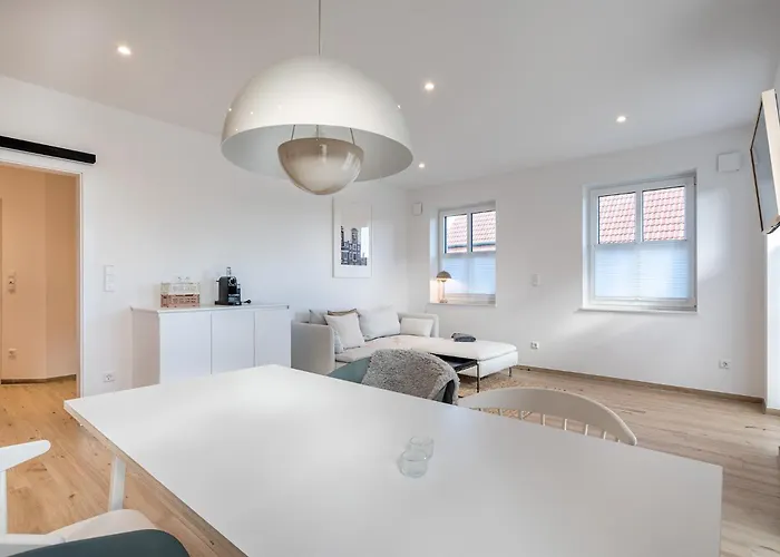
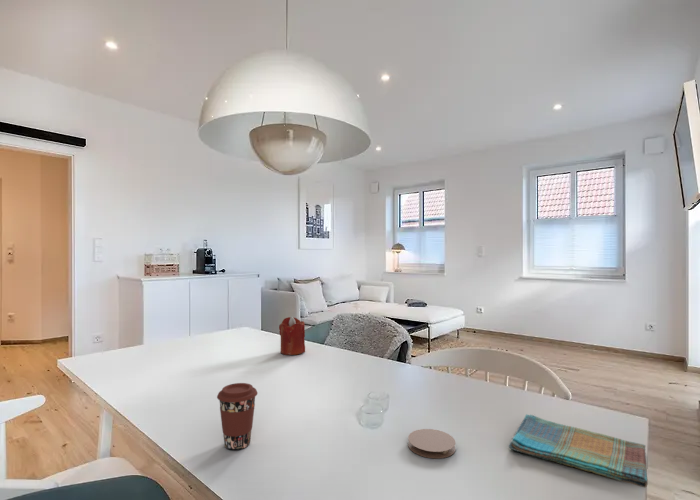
+ candle (292, 334)
+ coaster (431, 442)
+ coffee cup (237, 415)
+ dish towel (576, 444)
